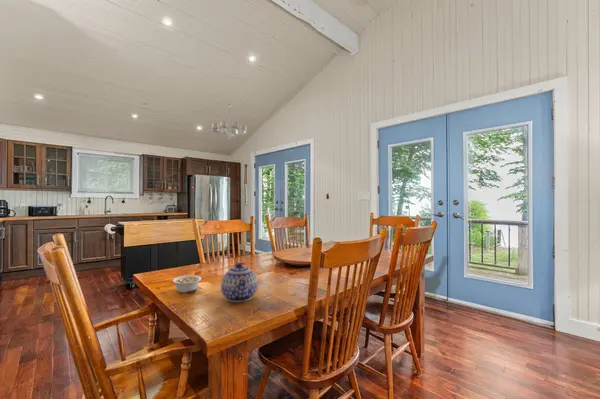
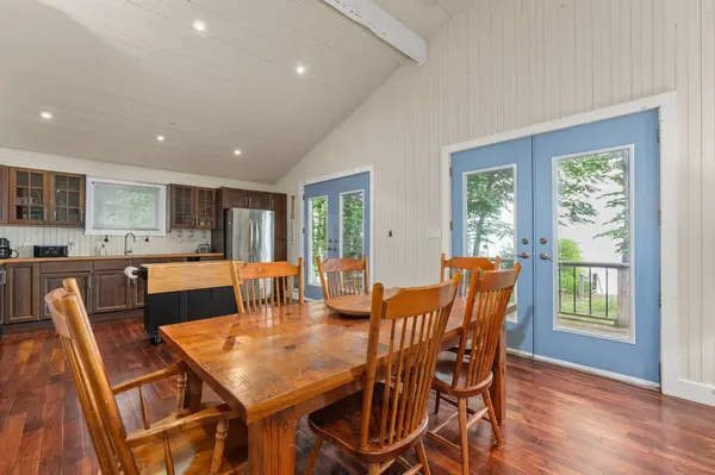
- teapot (239, 280)
- chandelier (229, 121)
- legume (187, 283)
